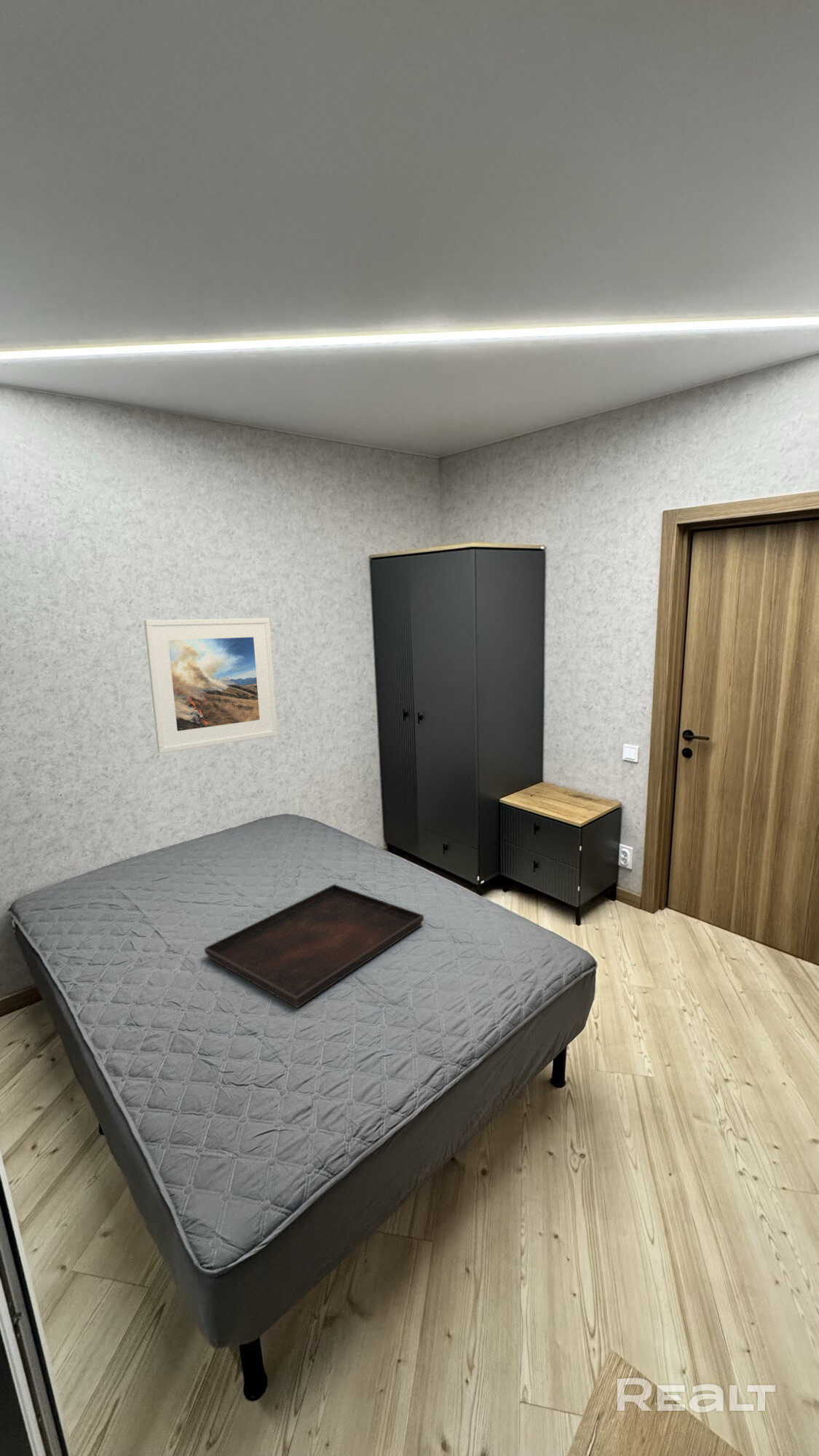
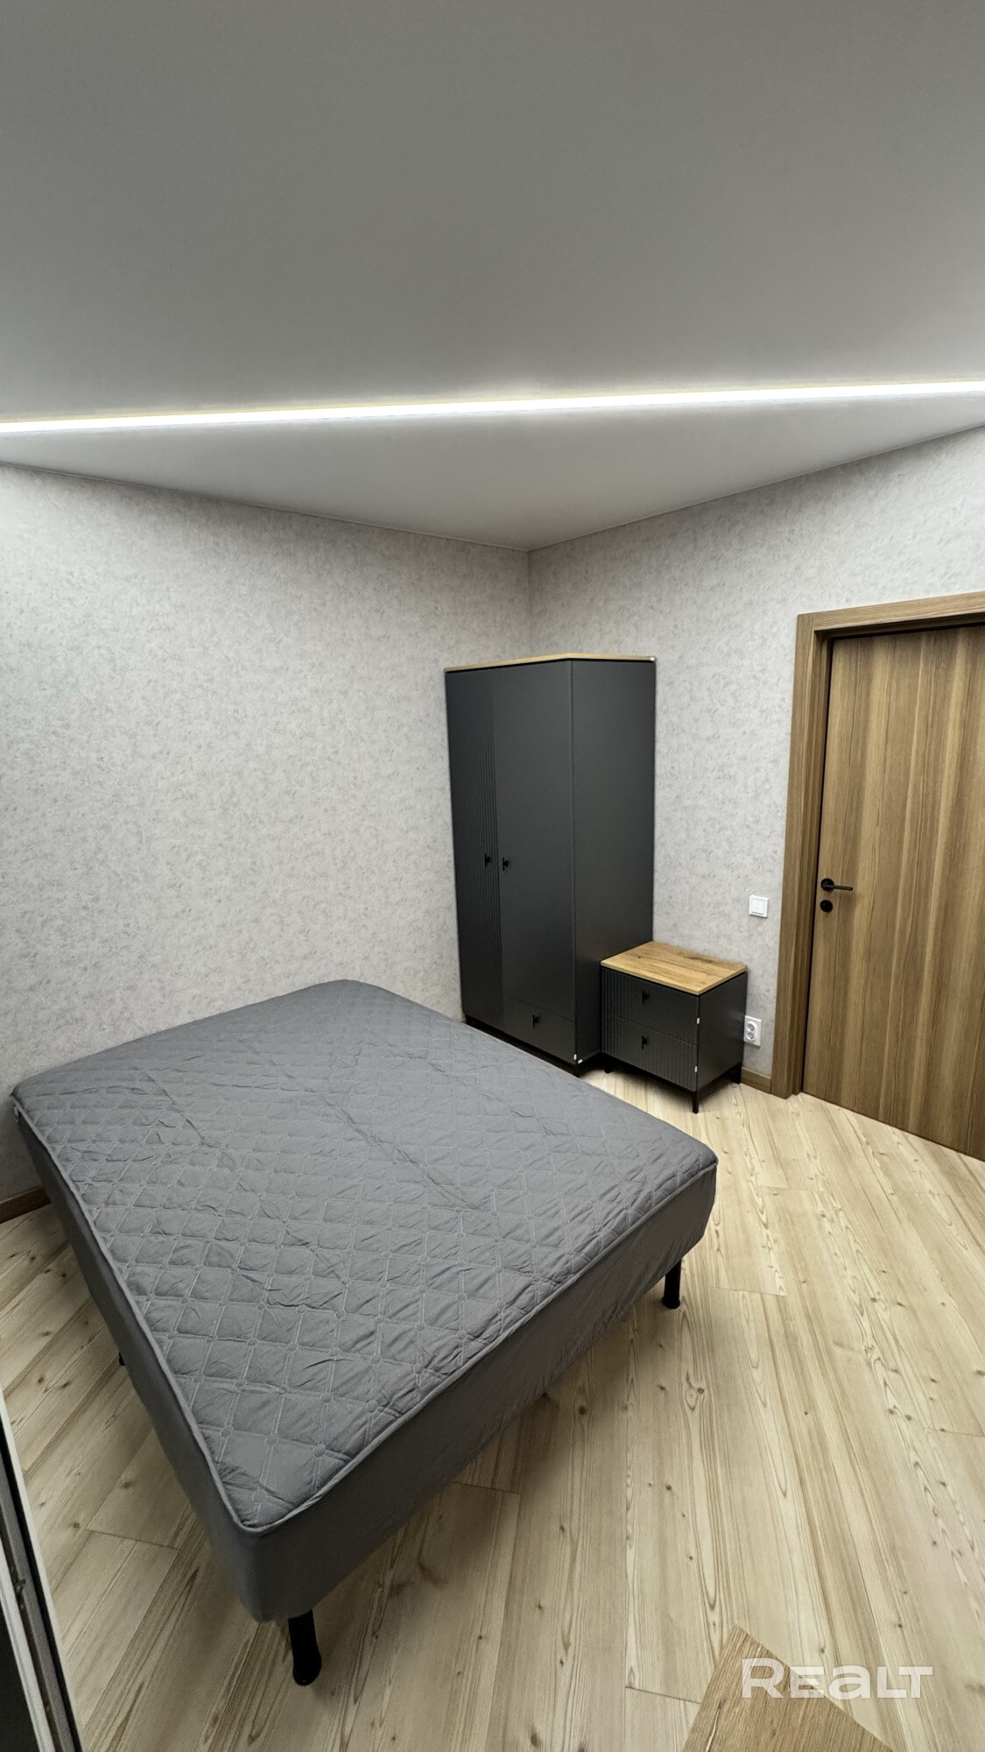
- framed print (216, 682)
- serving tray (319, 935)
